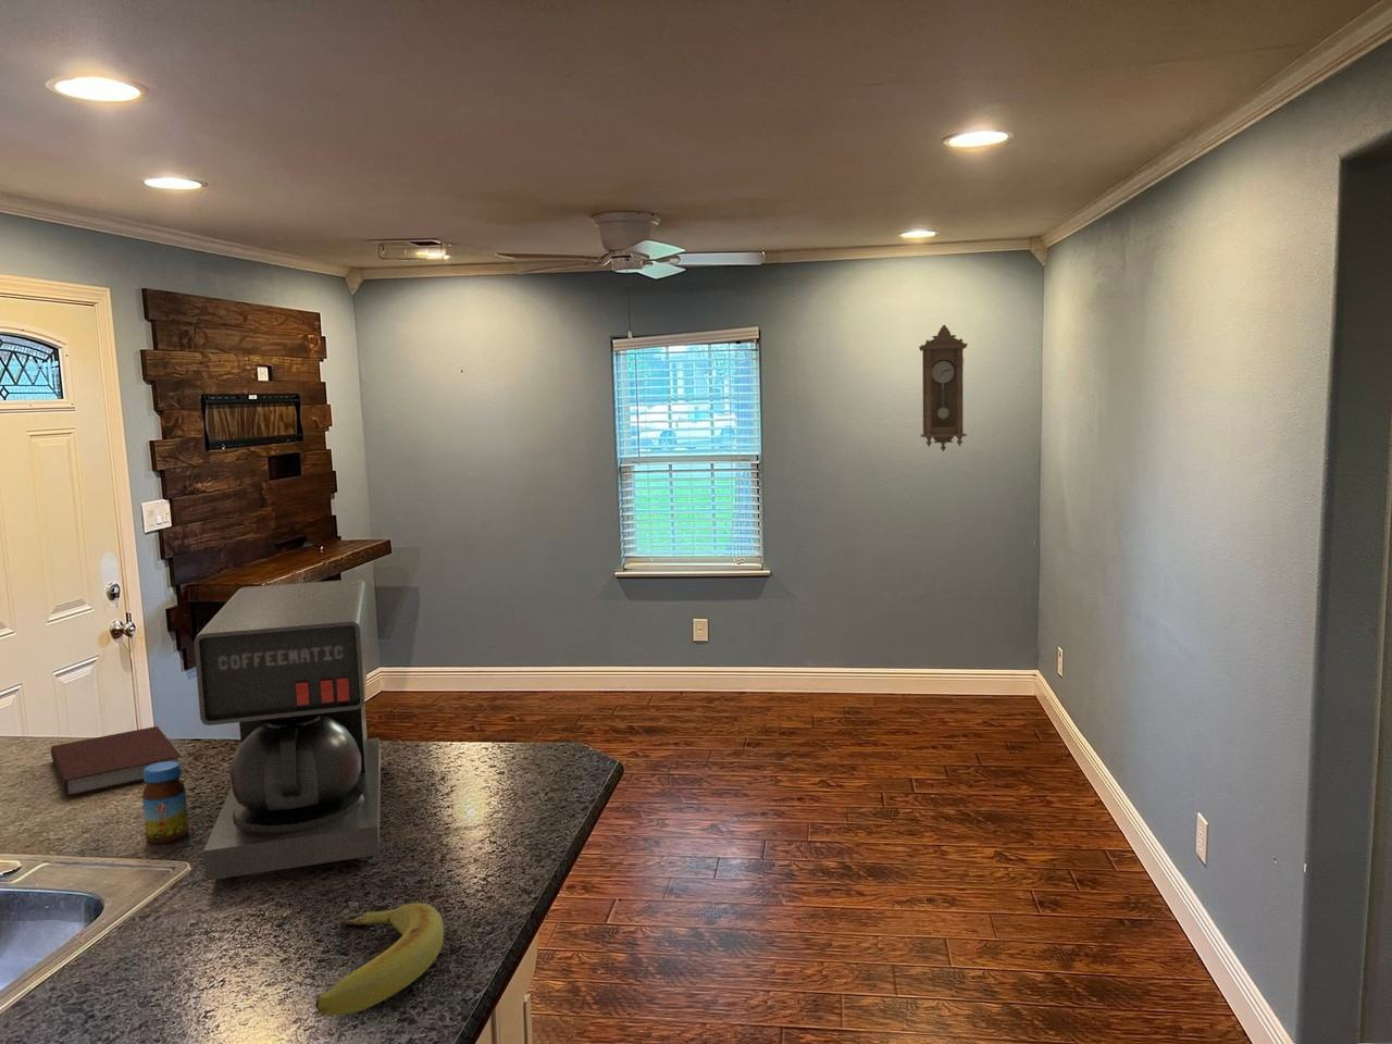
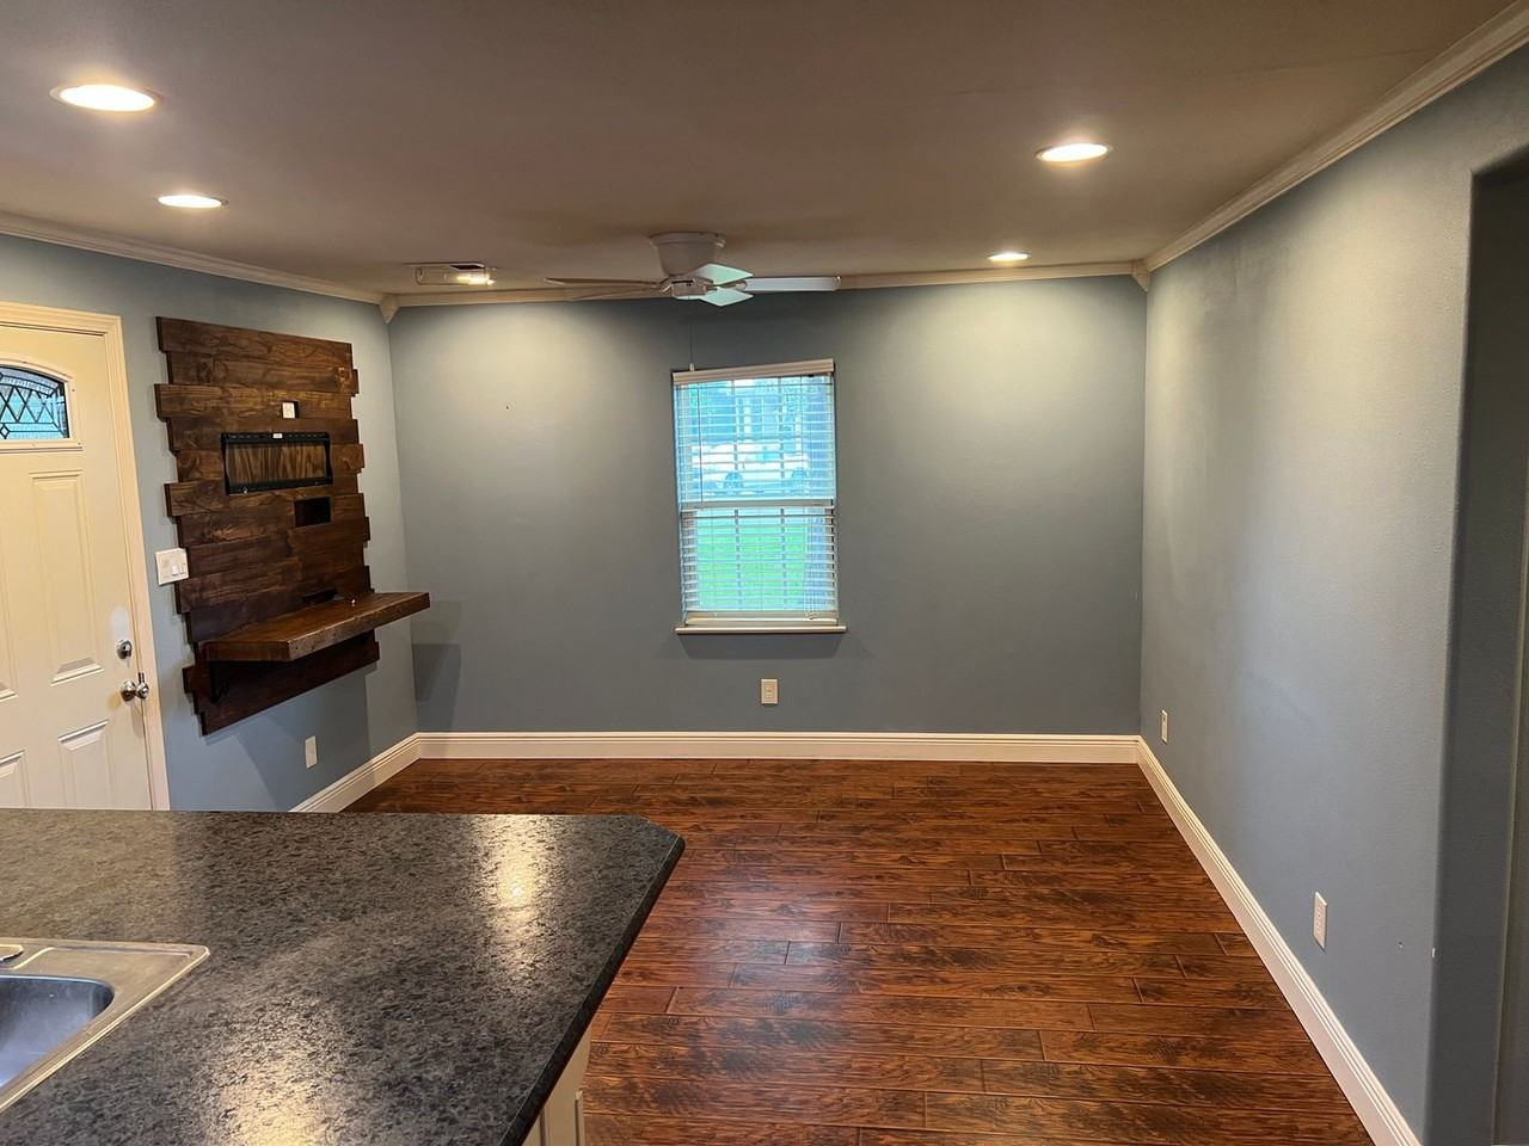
- pendulum clock (943, 388)
- jar (164, 801)
- notebook (114, 758)
- banana (378, 955)
- coffee maker (299, 712)
